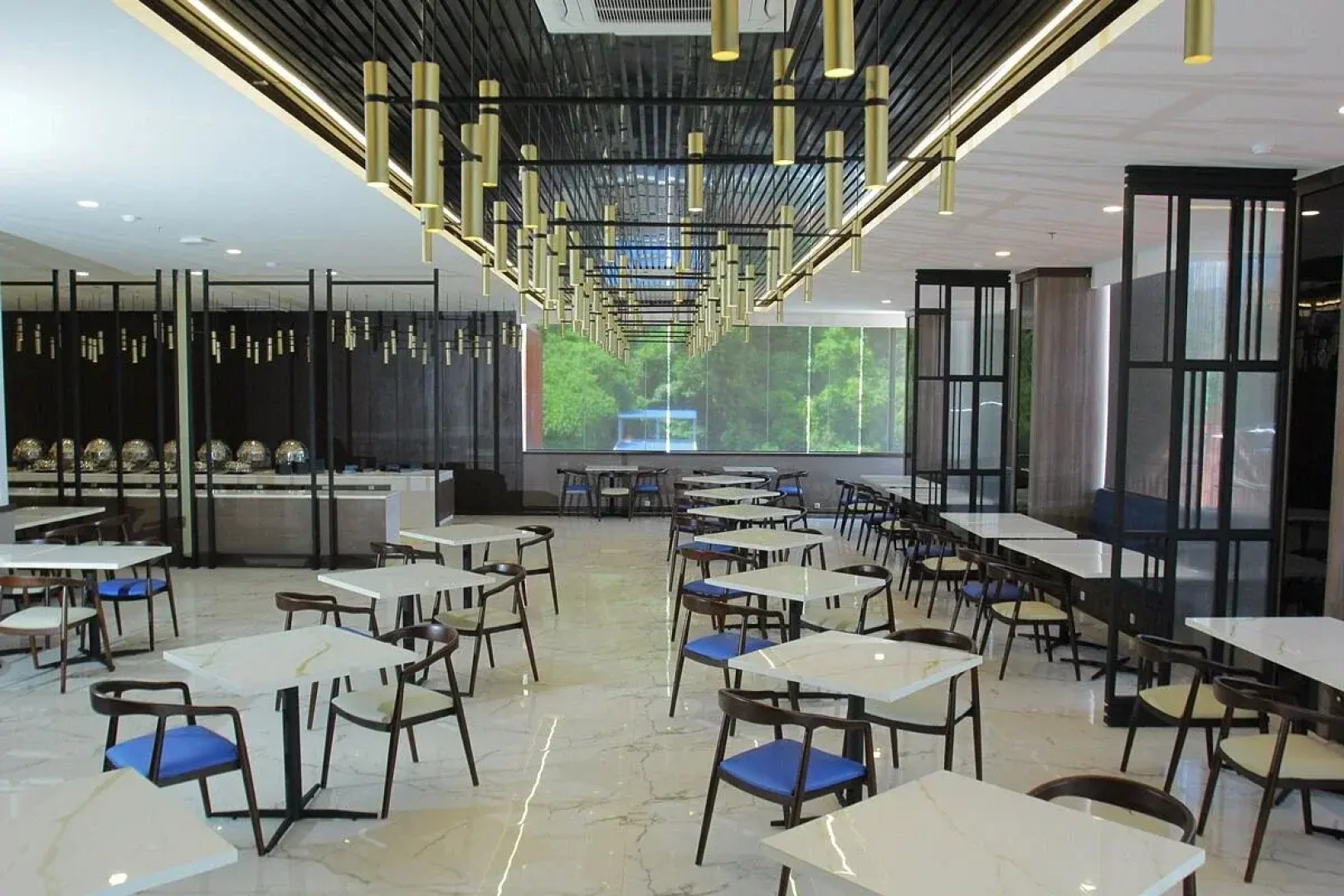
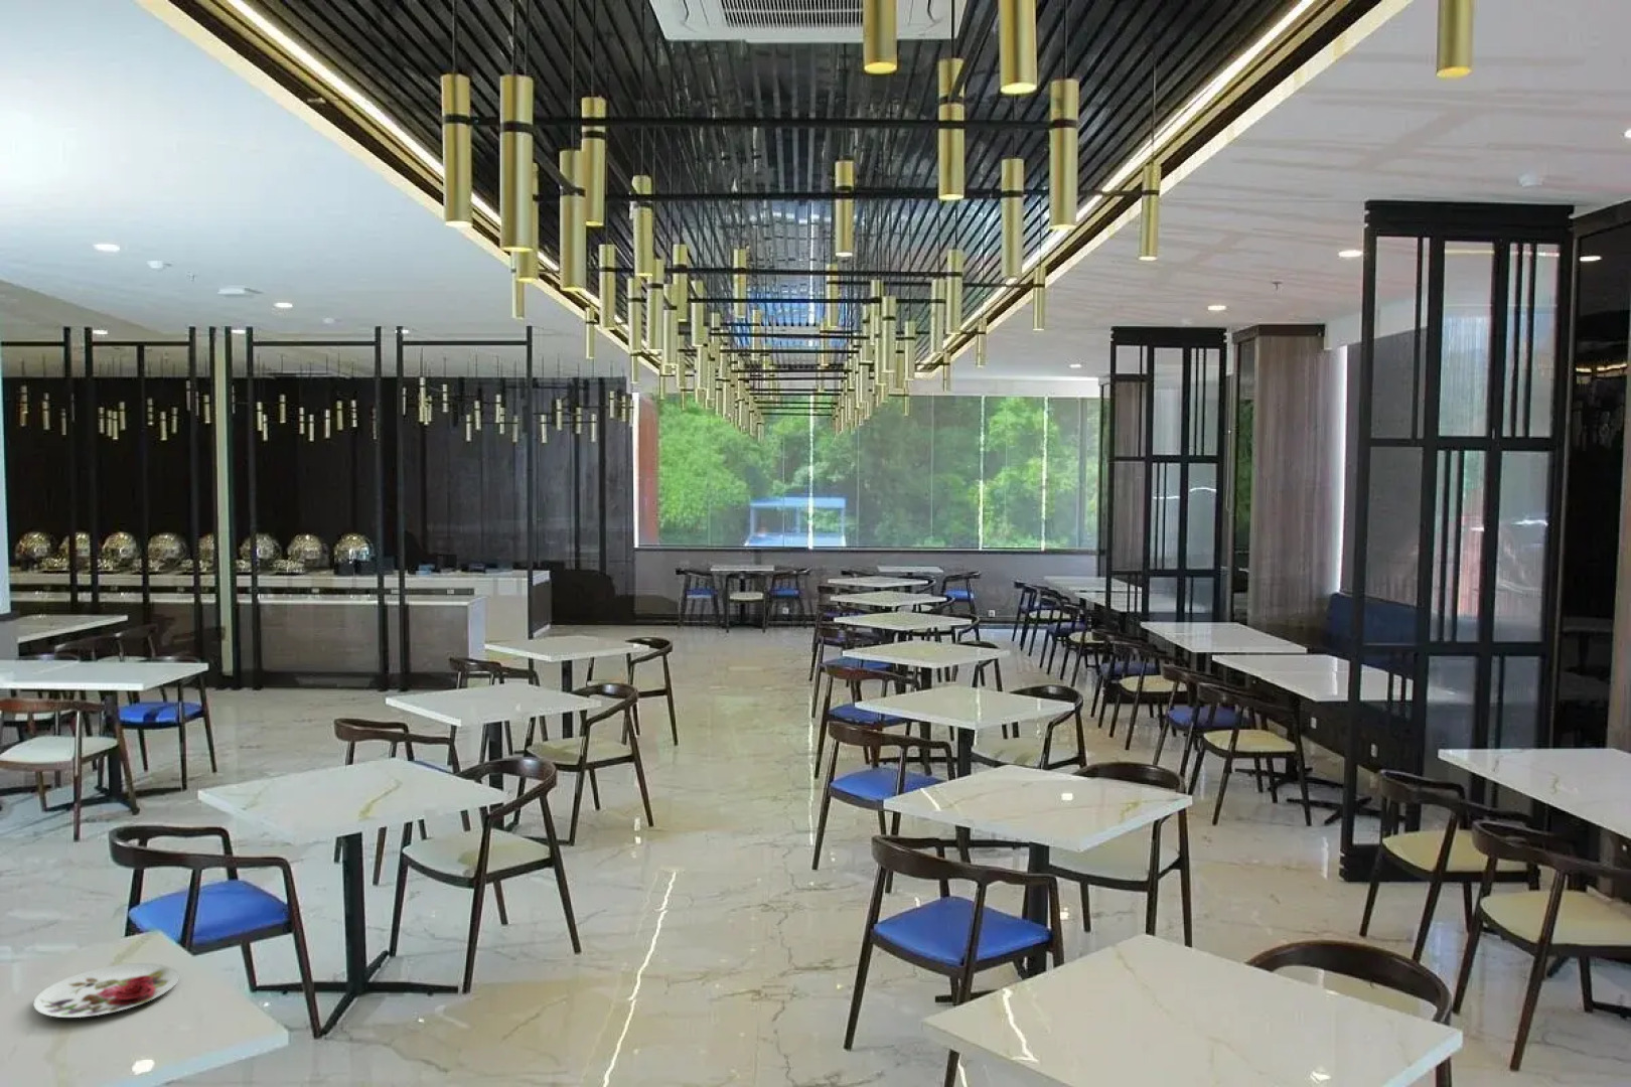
+ plate (108, 988)
